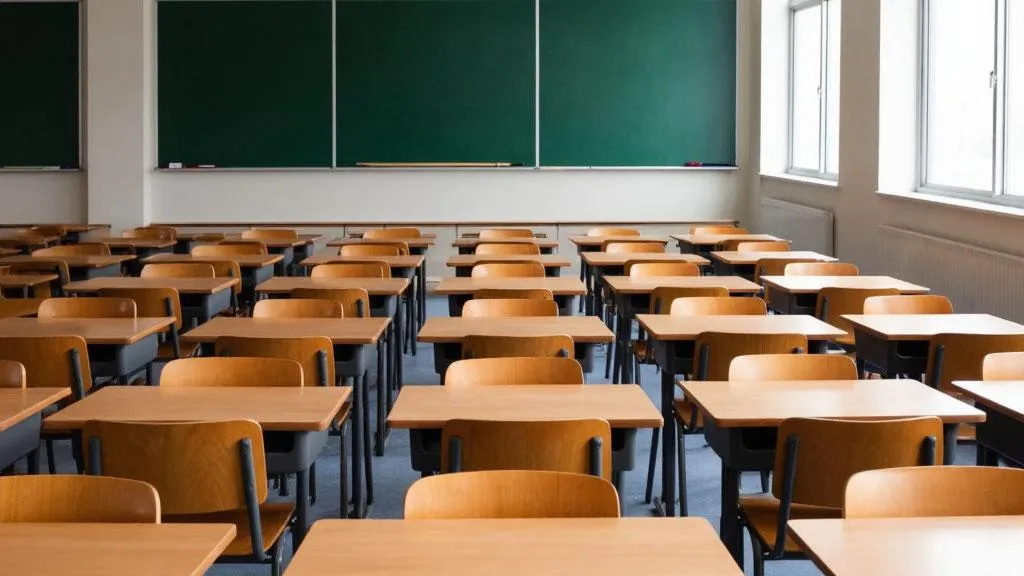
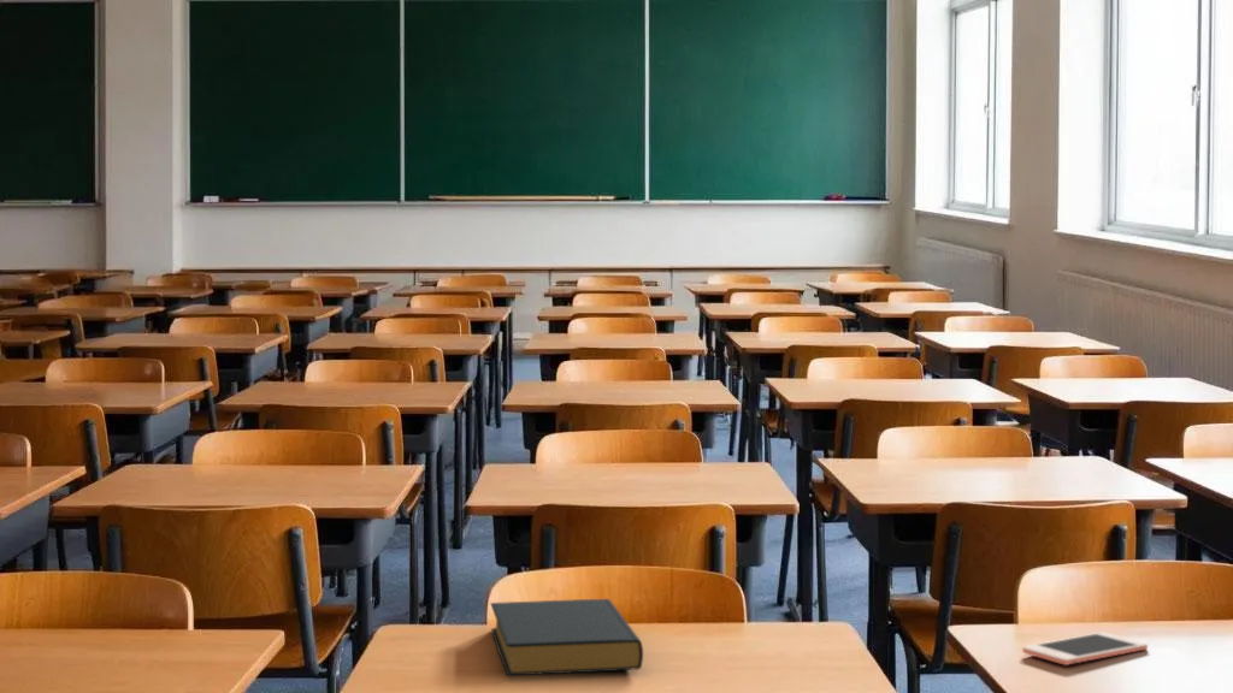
+ hardback book (562, 634)
+ cell phone (1085, 647)
